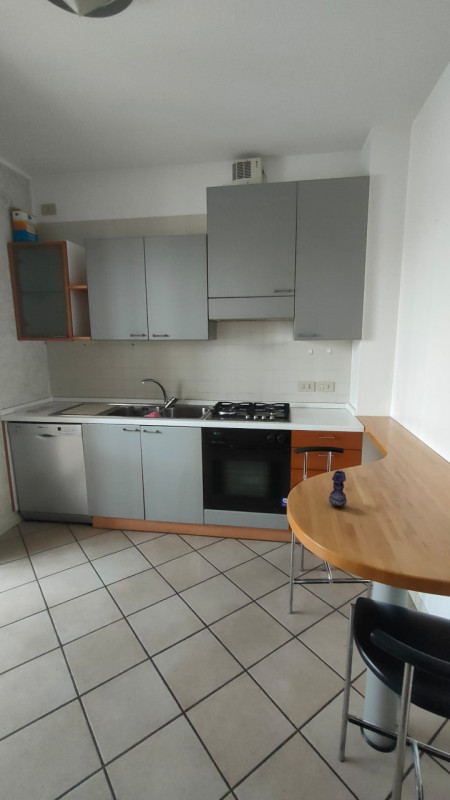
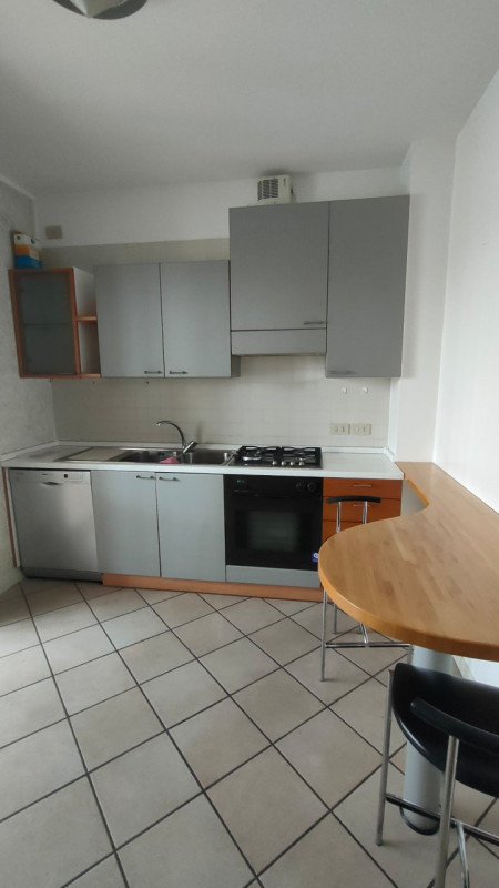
- flower (338, 488)
